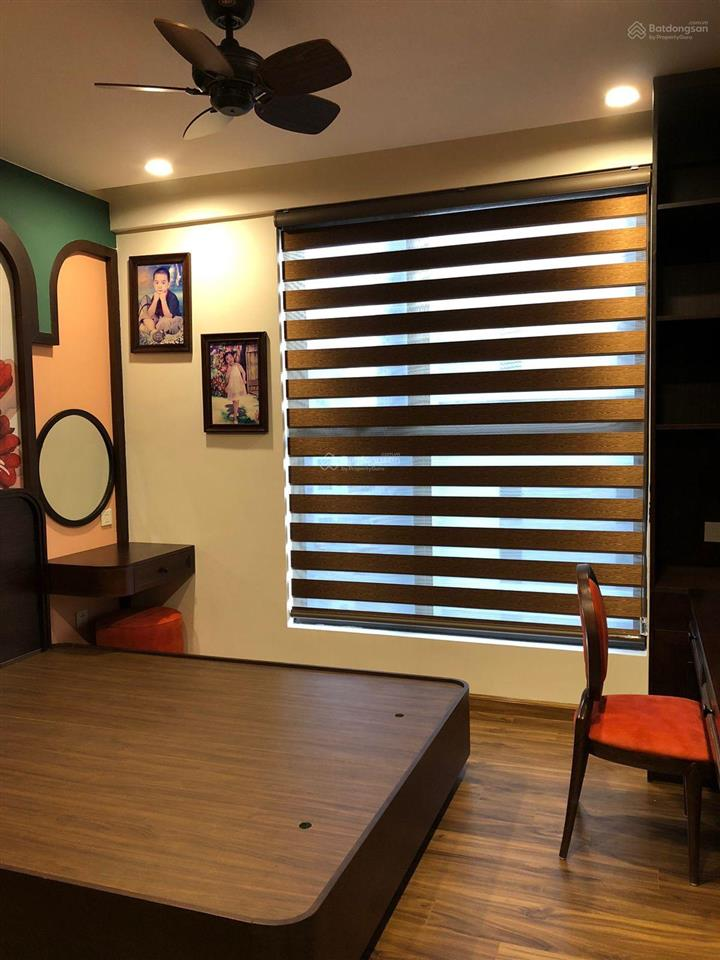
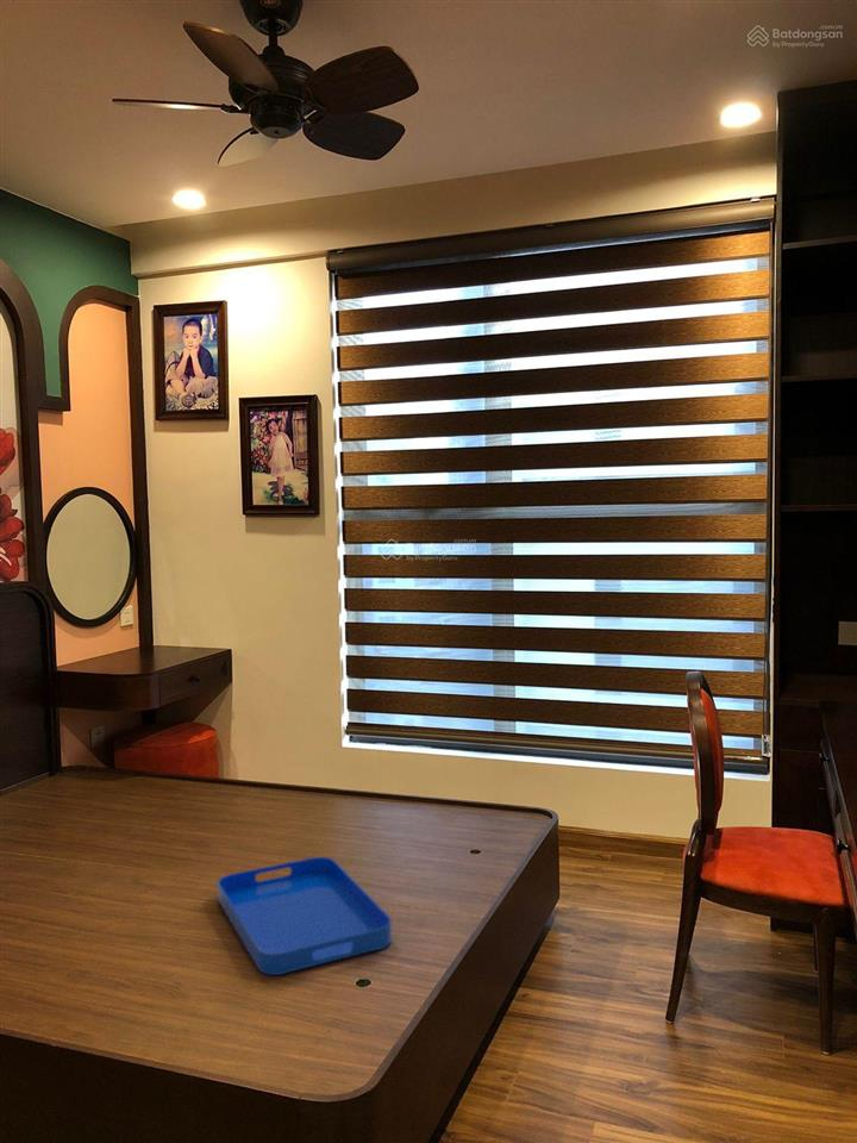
+ serving tray (300, 908)
